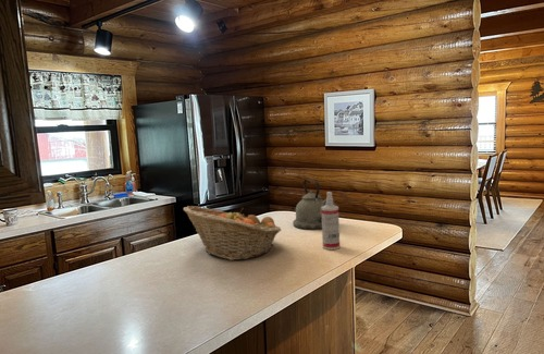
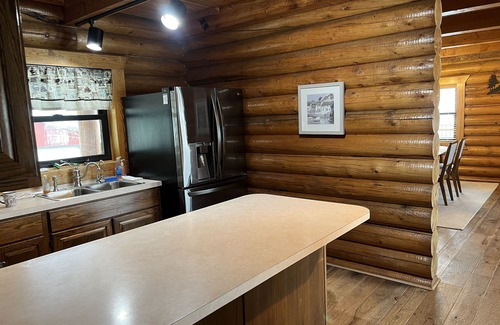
- kettle (313, 202)
- fruit basket (232, 227)
- spray bottle (330, 219)
